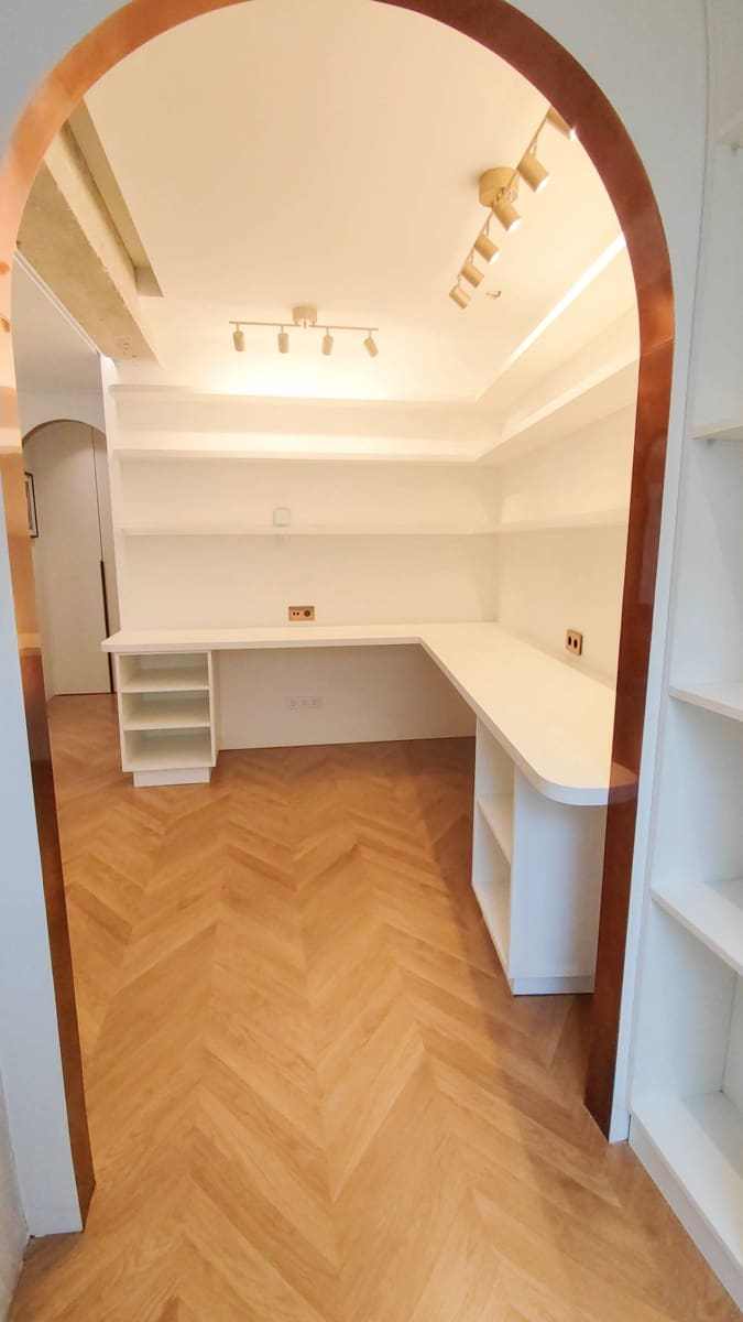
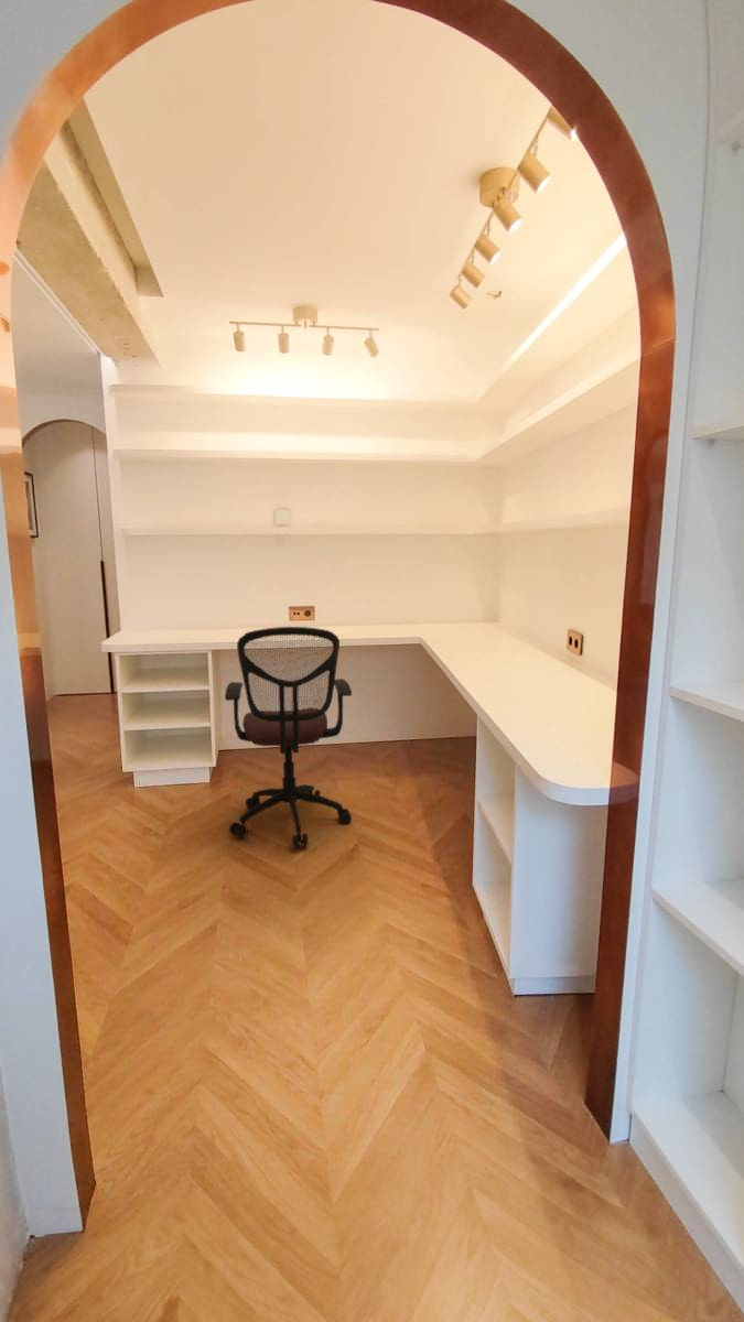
+ office chair (289, 725)
